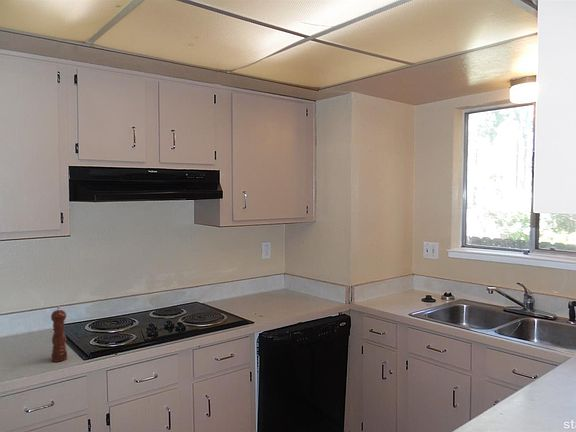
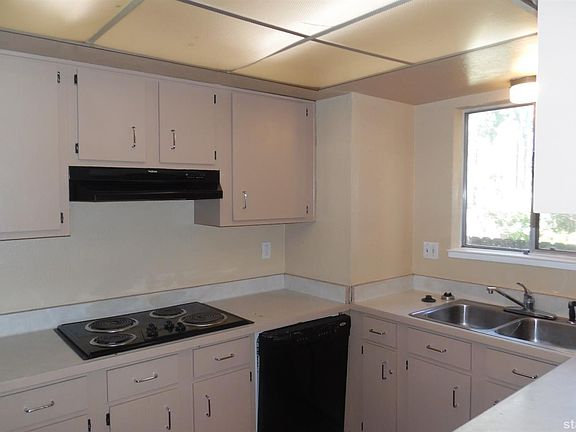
- pepper mill (58, 332)
